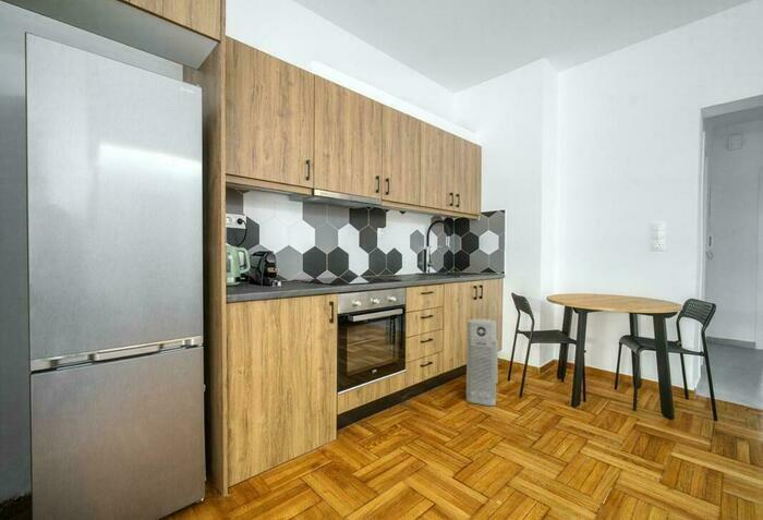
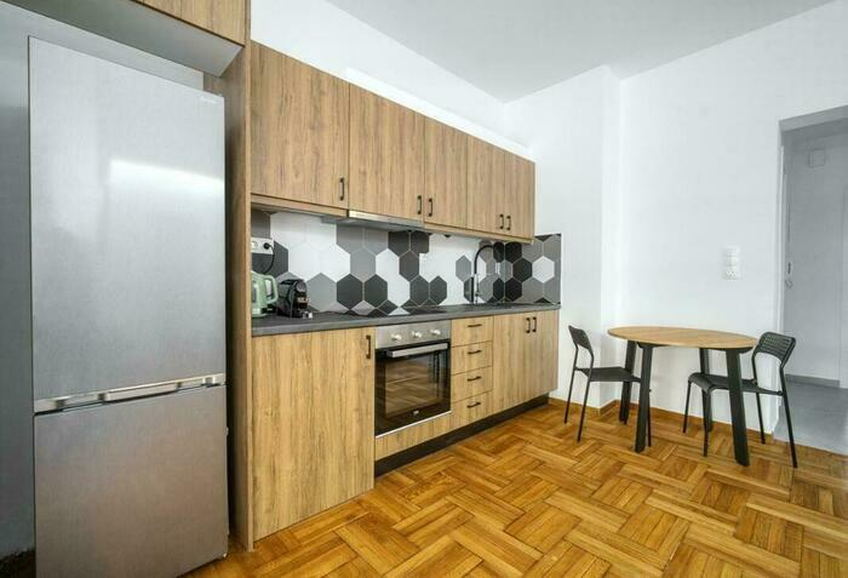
- air purifier (482, 358)
